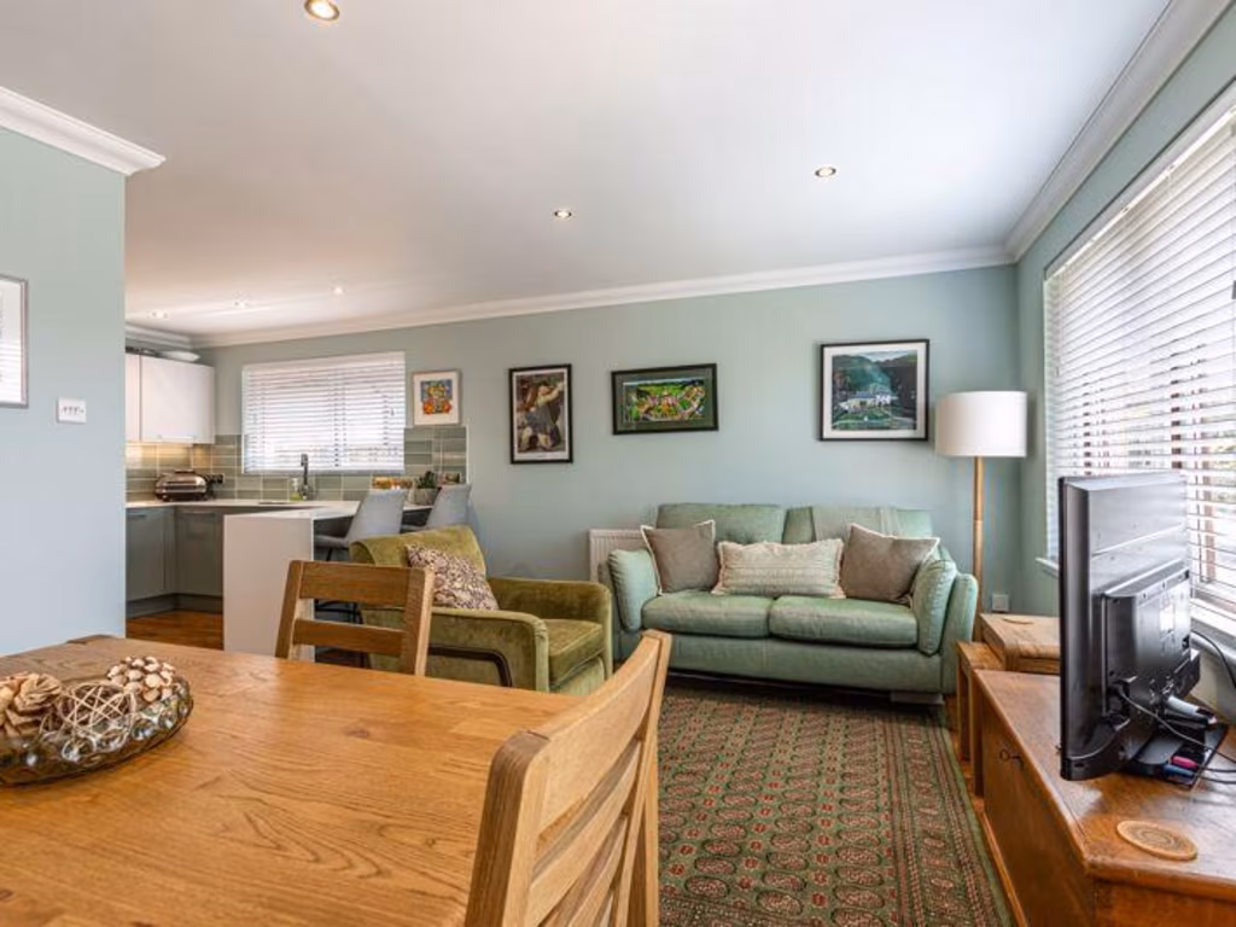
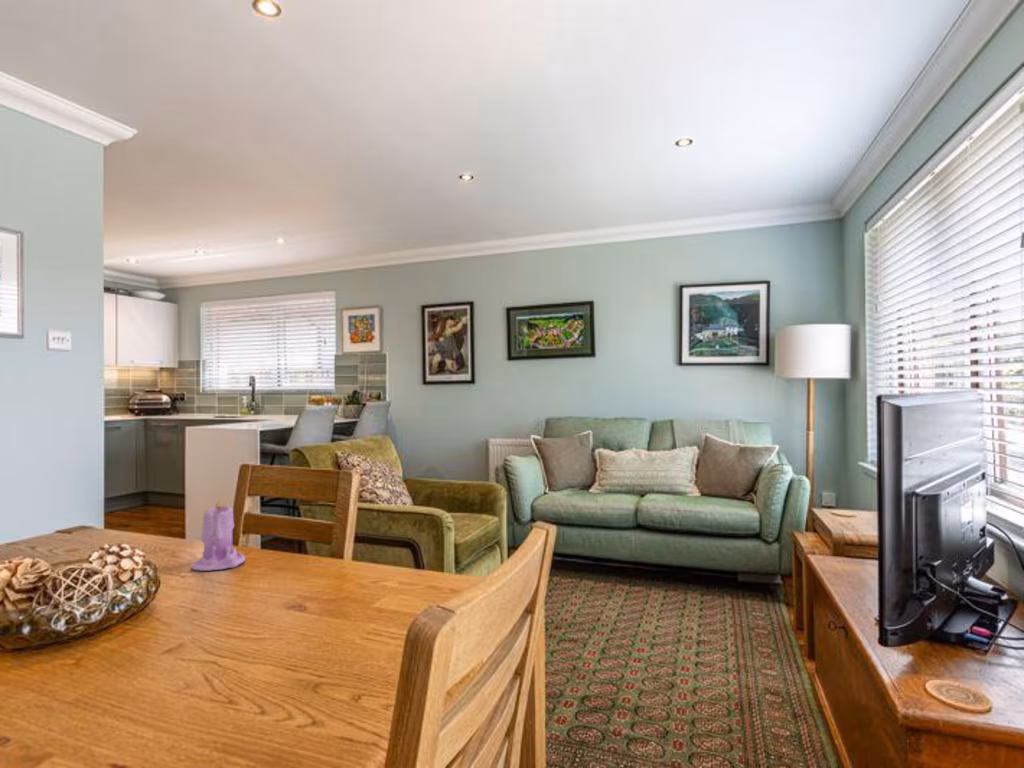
+ candle (219, 530)
